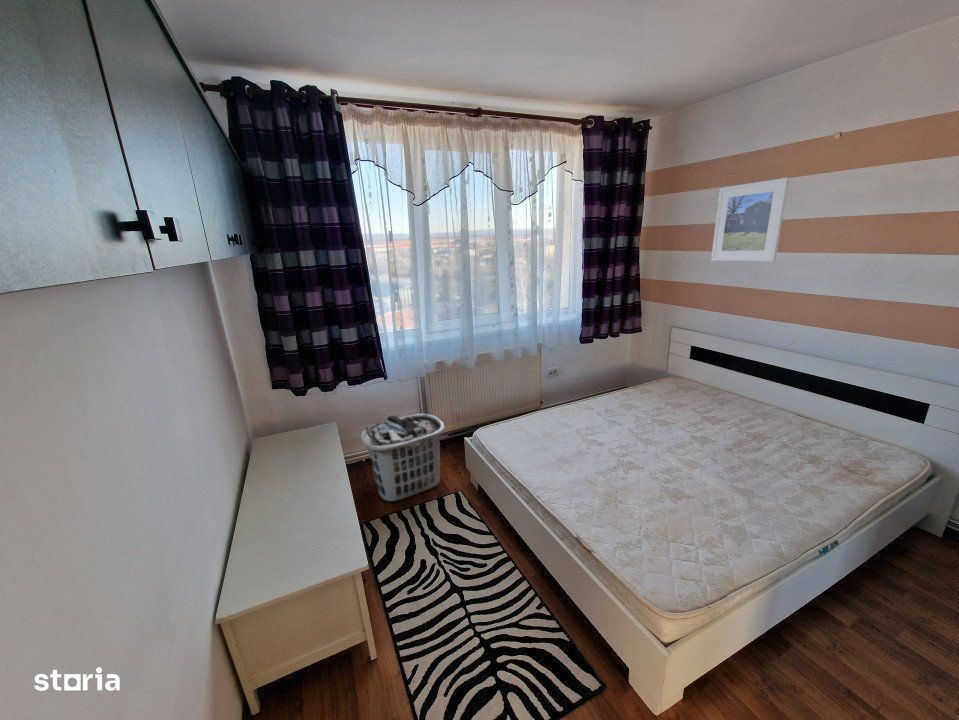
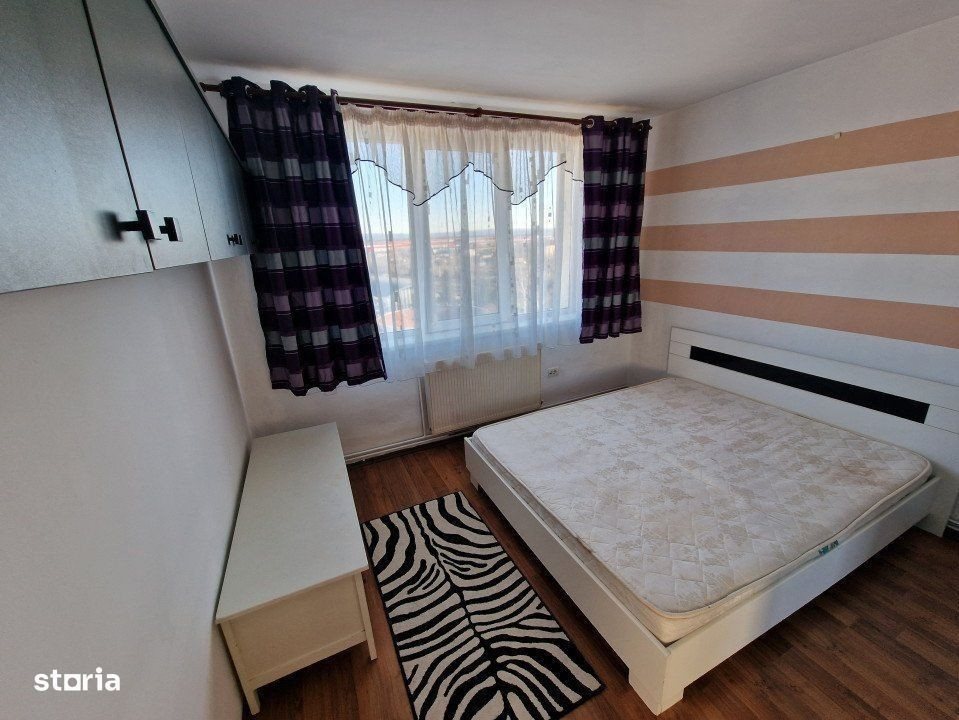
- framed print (746, 223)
- clothes hamper (405, 452)
